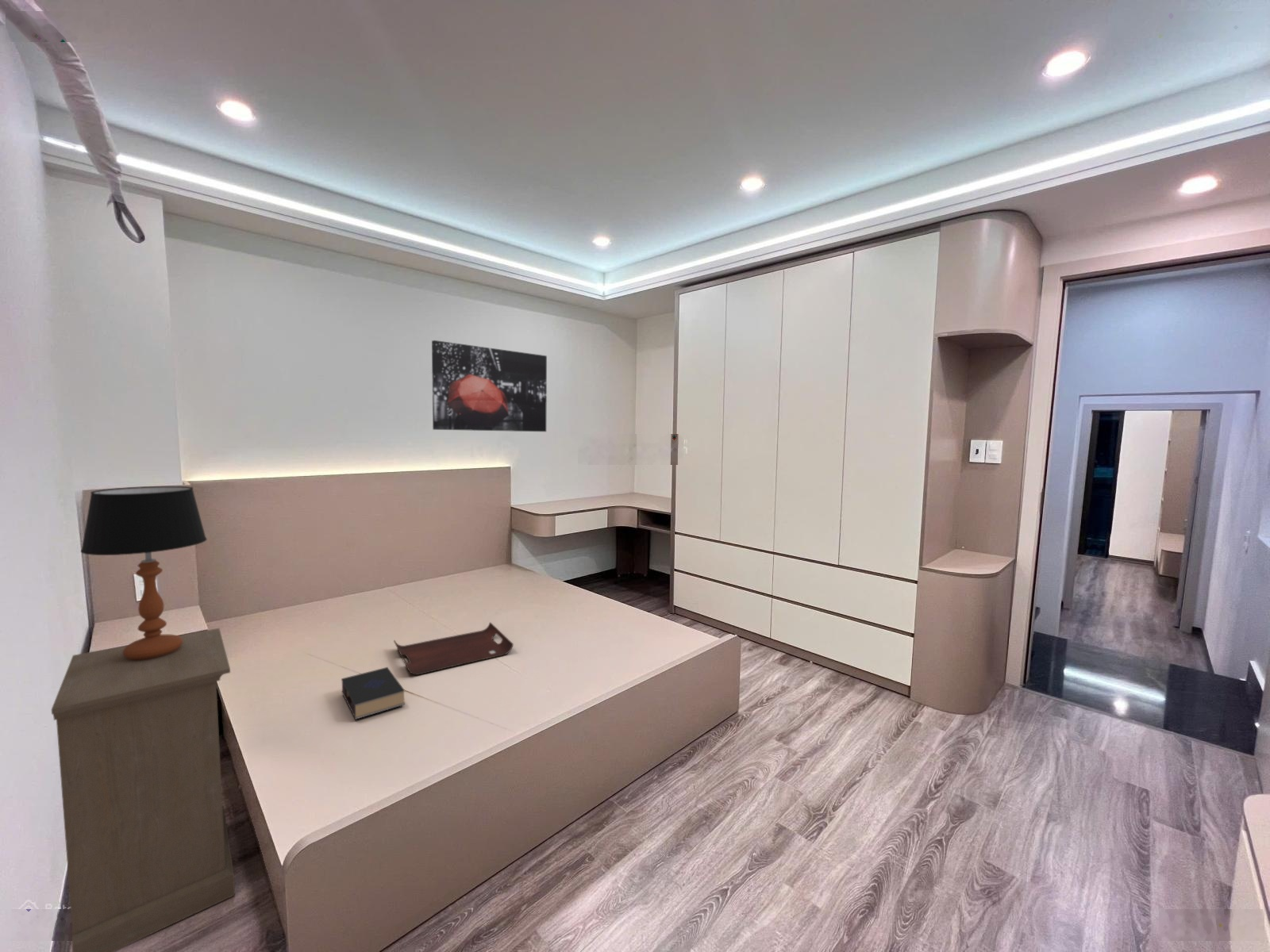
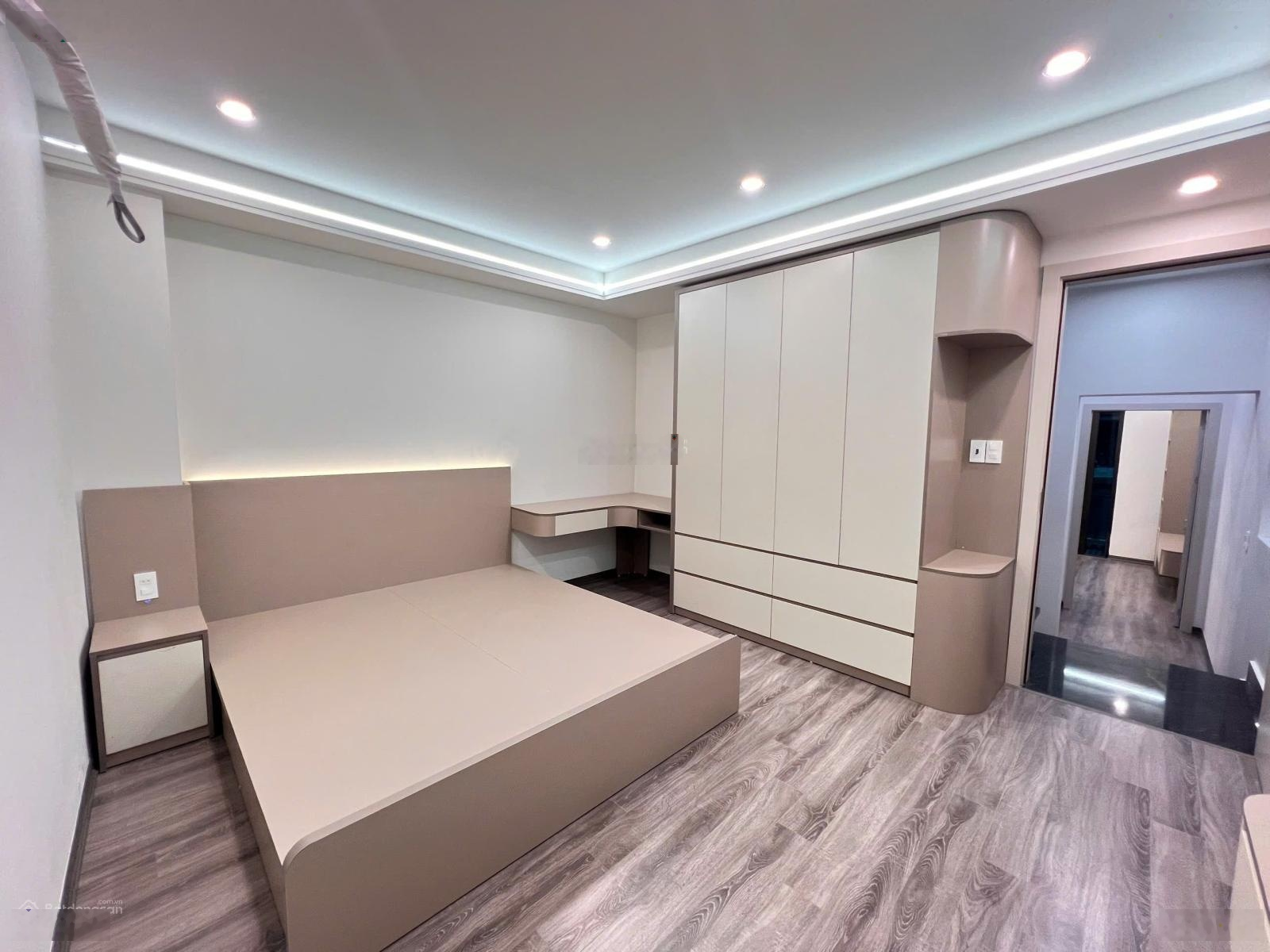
- nightstand (156, 774)
- book (372, 692)
- wall art (494, 390)
- table lamp (148, 571)
- serving tray (453, 647)
